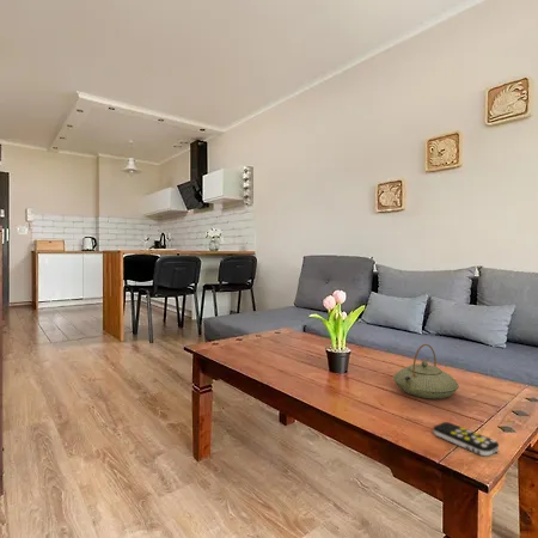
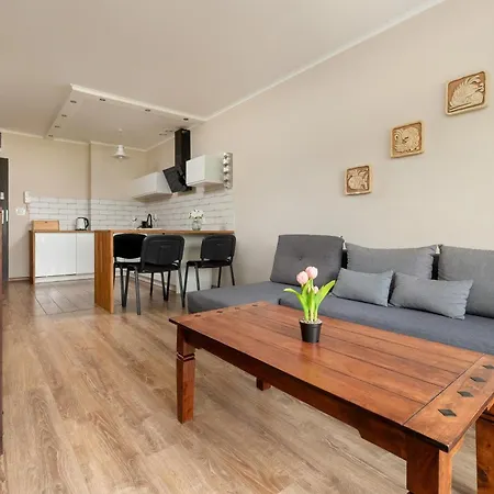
- remote control (464, 436)
- teapot (422, 368)
